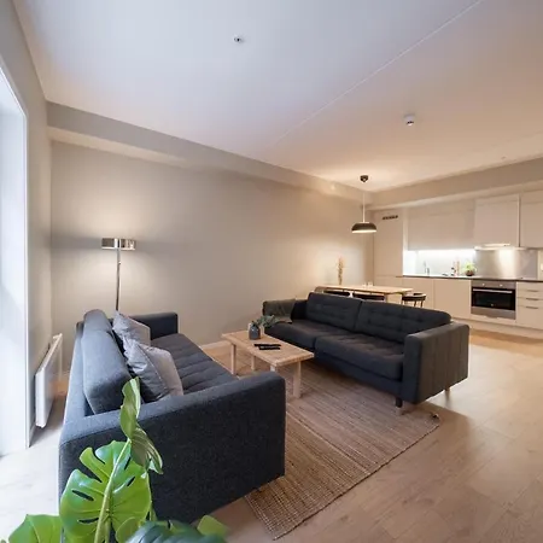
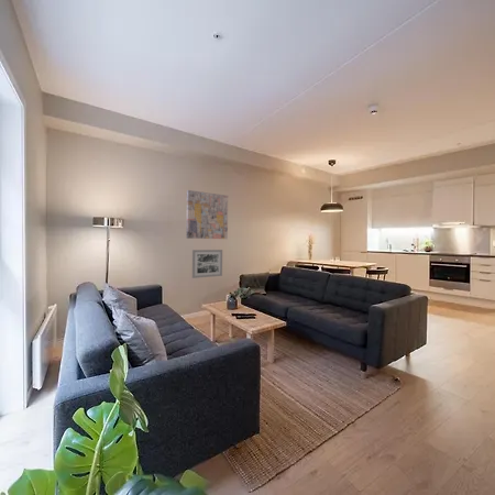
+ wall art (207, 263)
+ wall art (208, 216)
